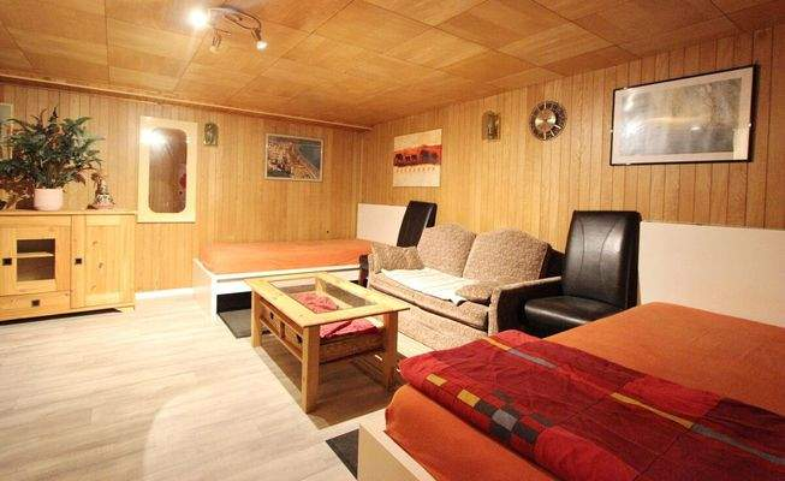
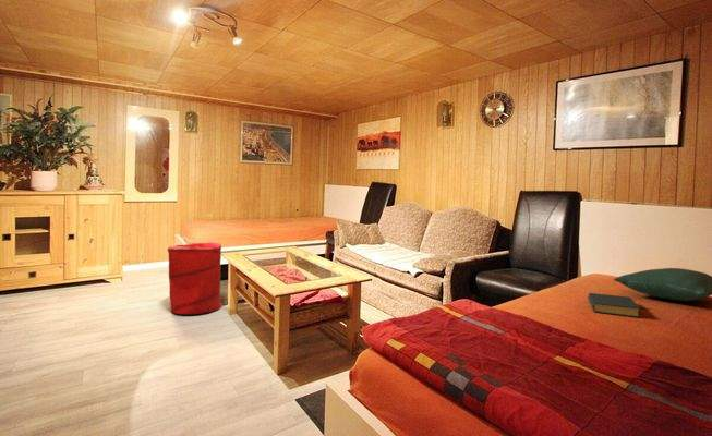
+ pillow (668, 282)
+ laundry hamper (194, 276)
+ hardback book (612, 304)
